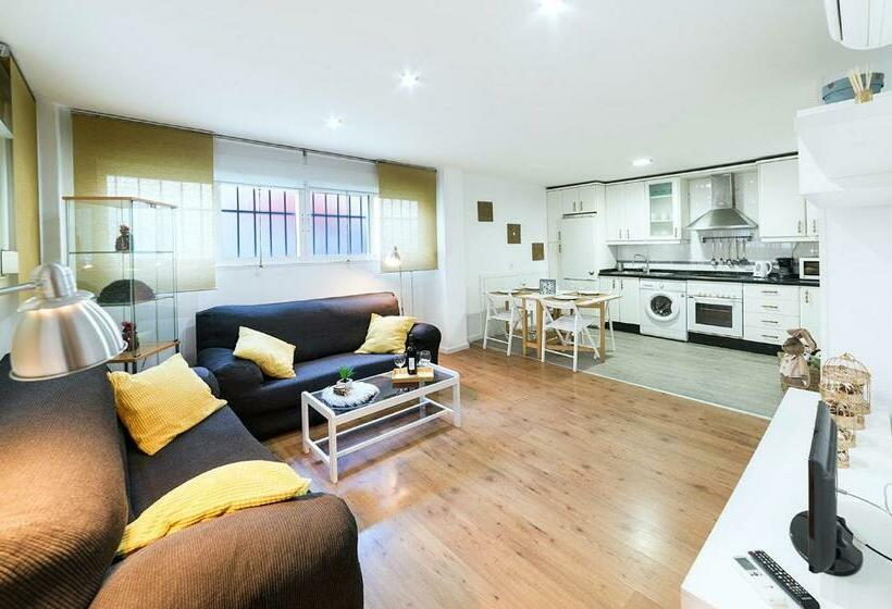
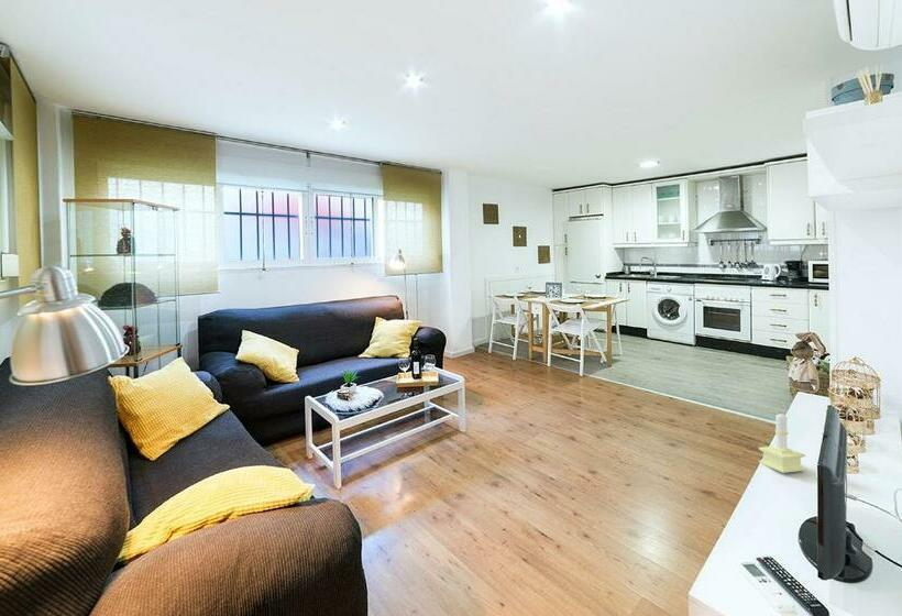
+ candle (781, 439)
